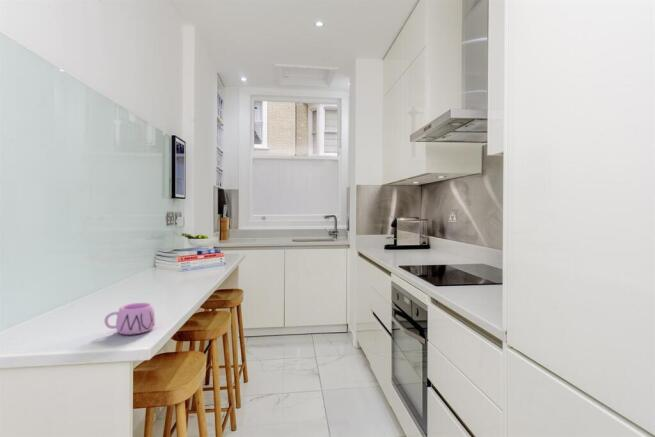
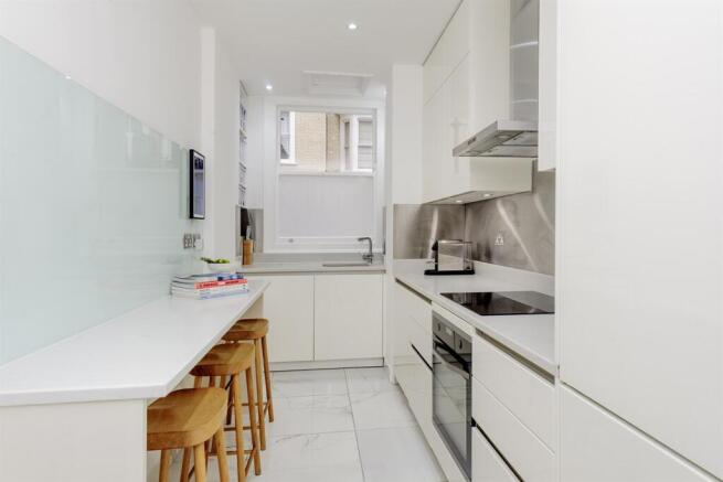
- mug (130, 318)
